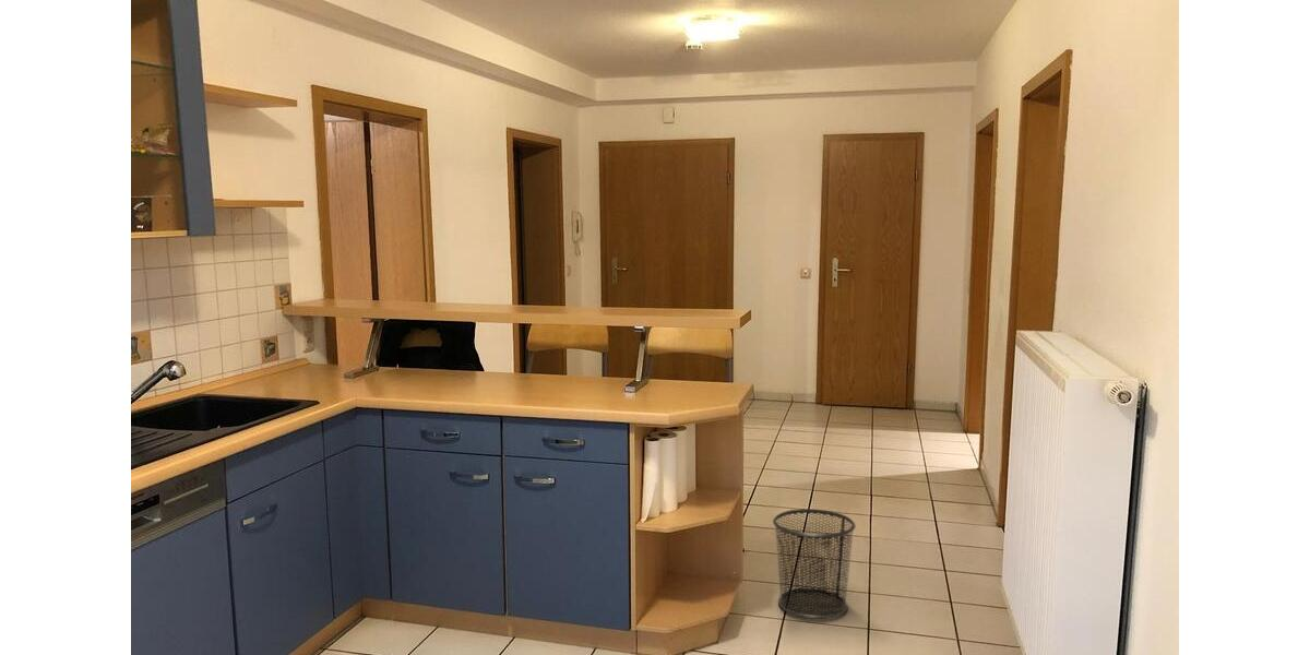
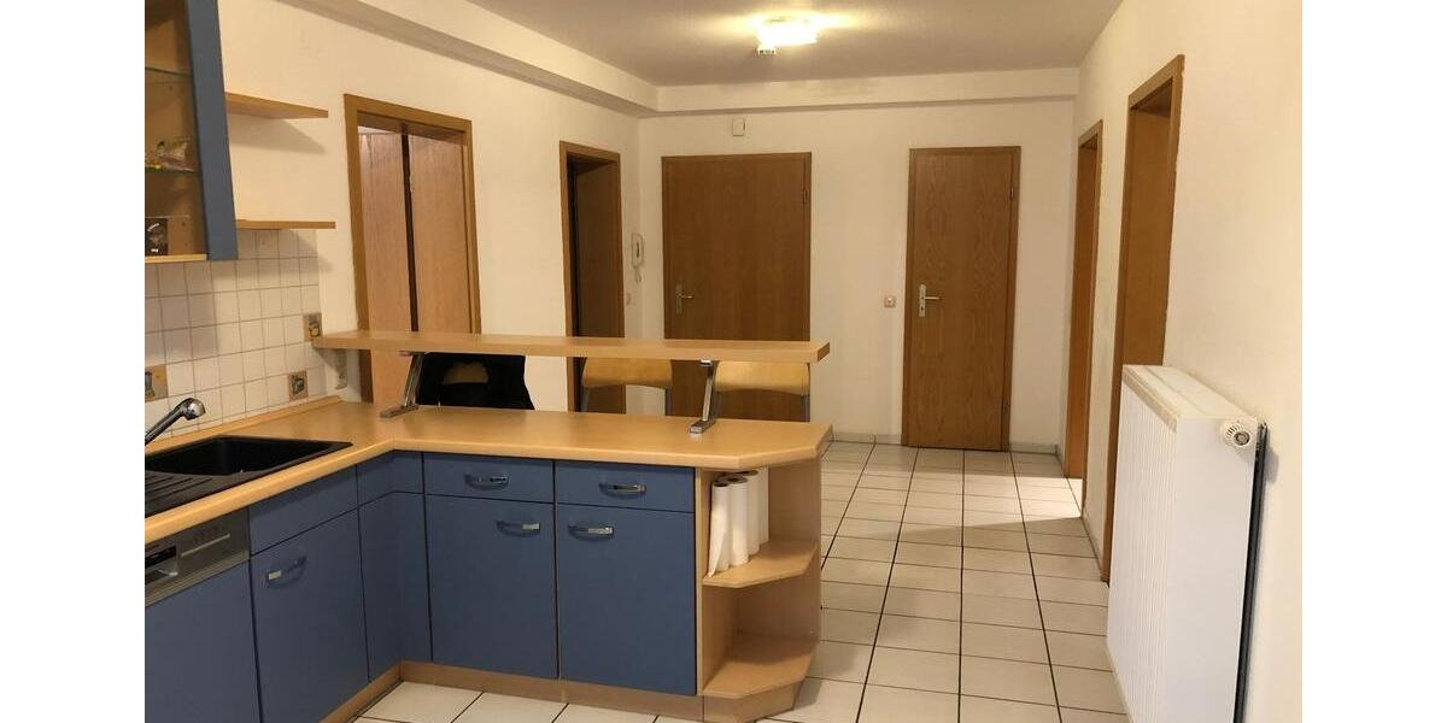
- waste bin (812, 562)
